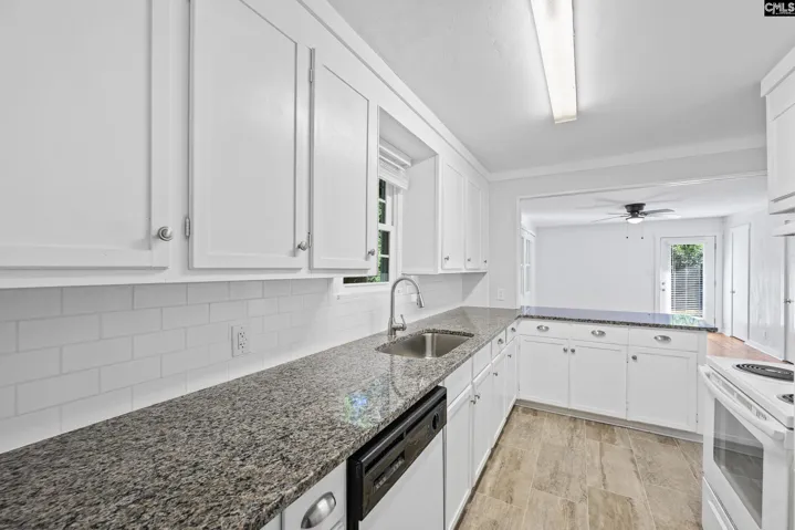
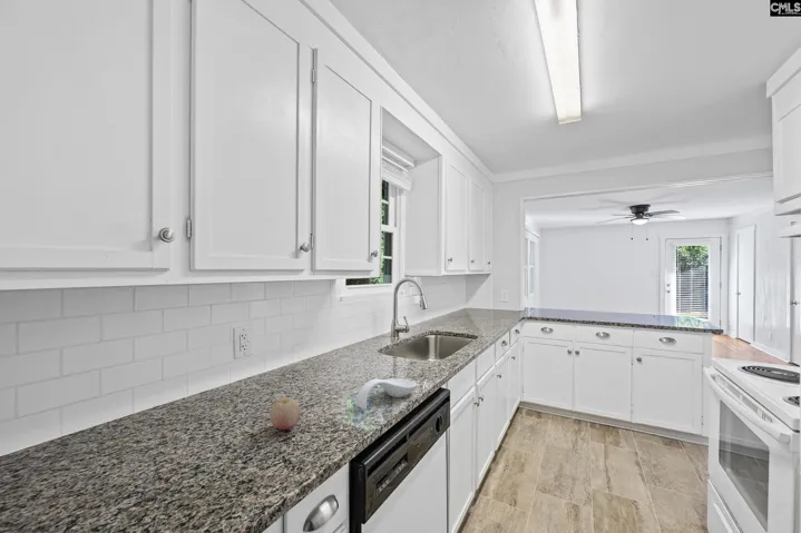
+ spoon rest (387, 387)
+ fruit (284, 413)
